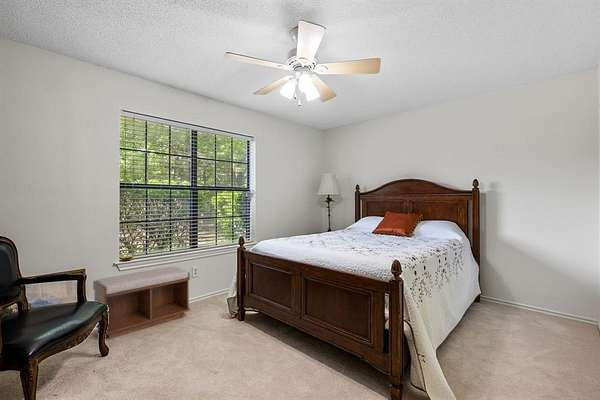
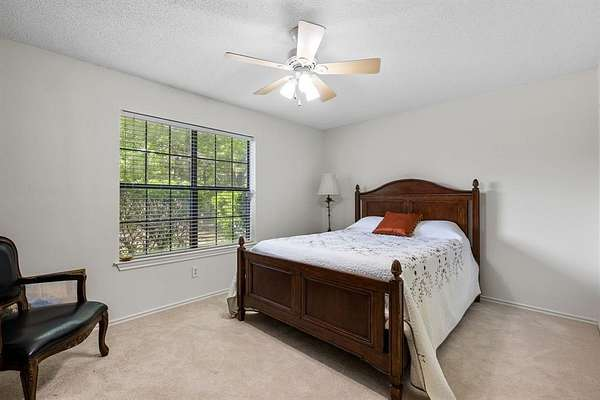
- bench (144, 297)
